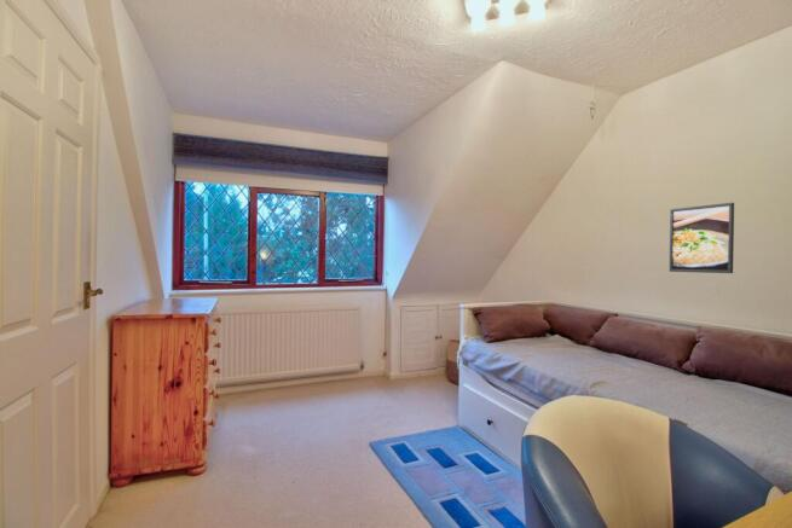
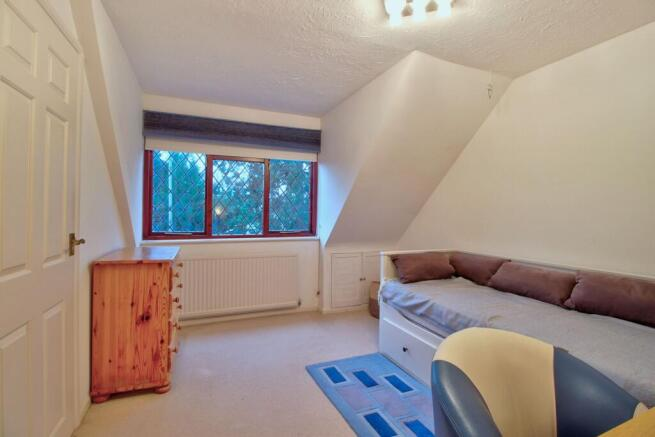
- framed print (699, 239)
